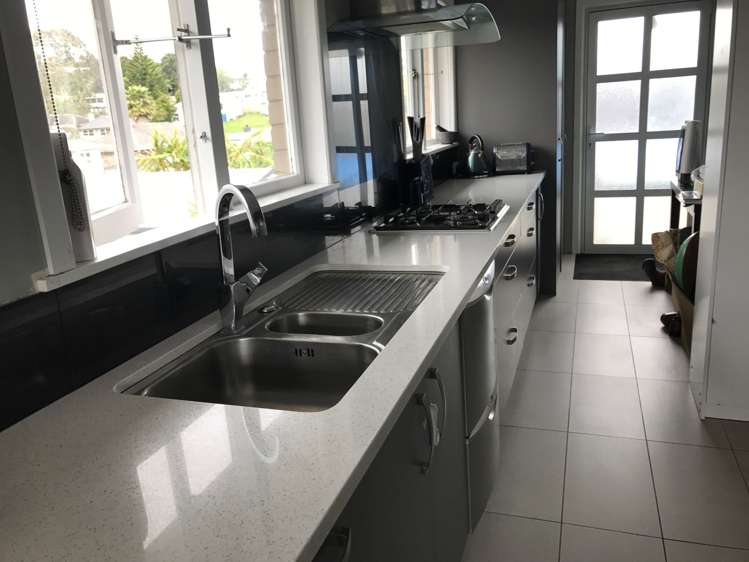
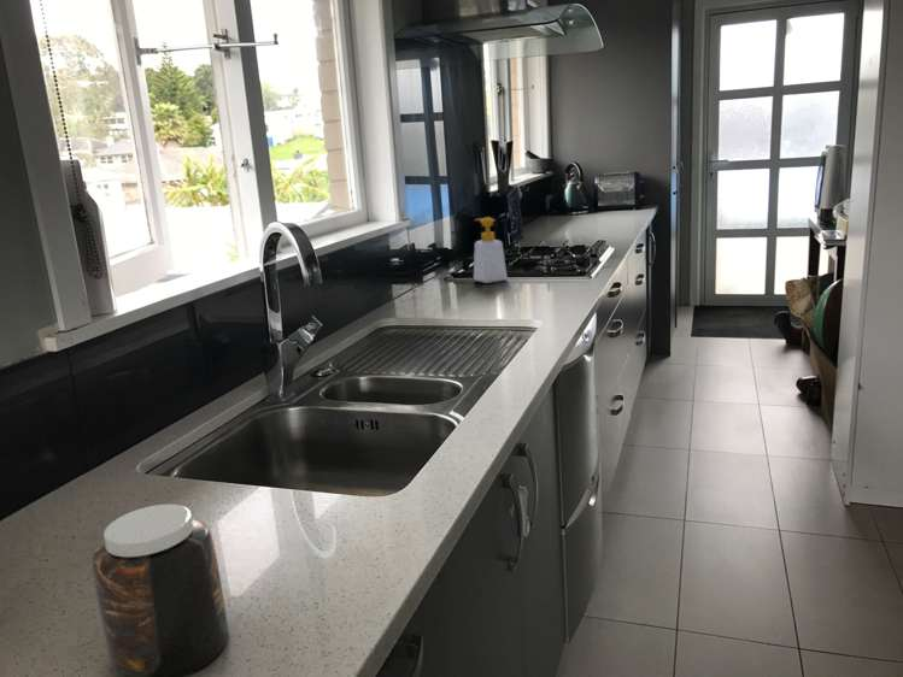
+ soap bottle (486, 248)
+ jar (160, 587)
